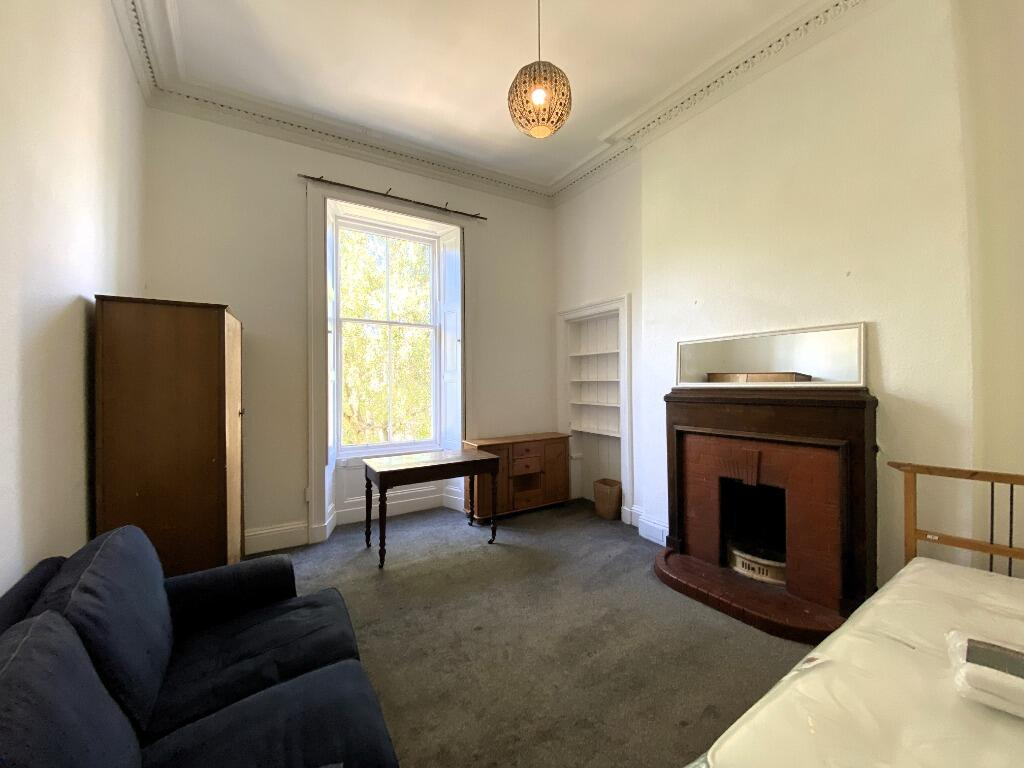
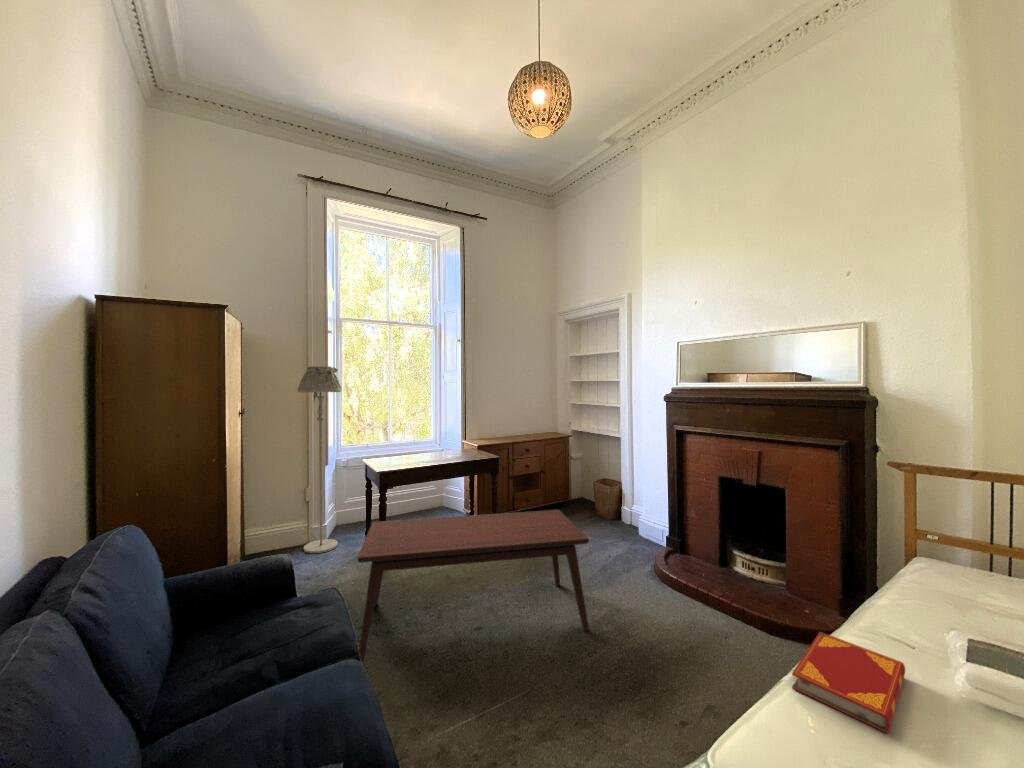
+ hardback book (849, 675)
+ coffee table (474, 562)
+ floor lamp (320, 456)
